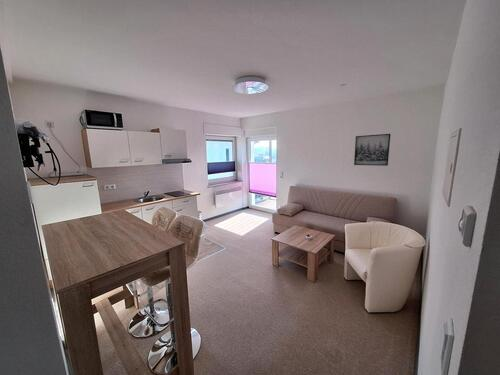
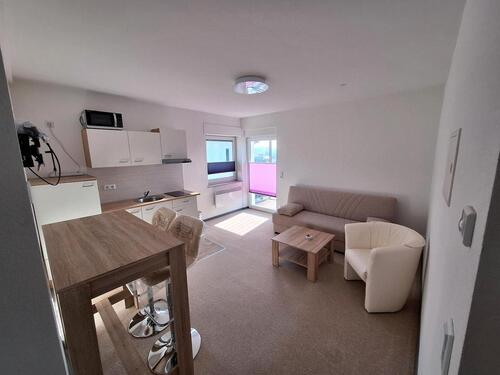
- wall art (371, 150)
